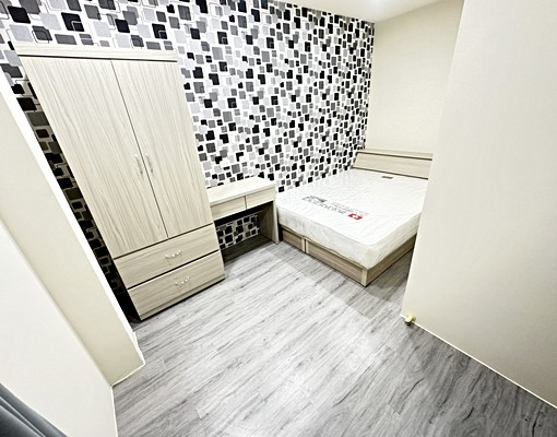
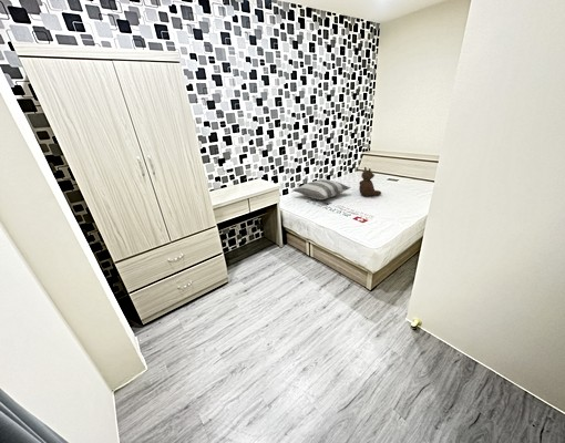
+ pillow (321, 188)
+ teddy bear (370, 181)
